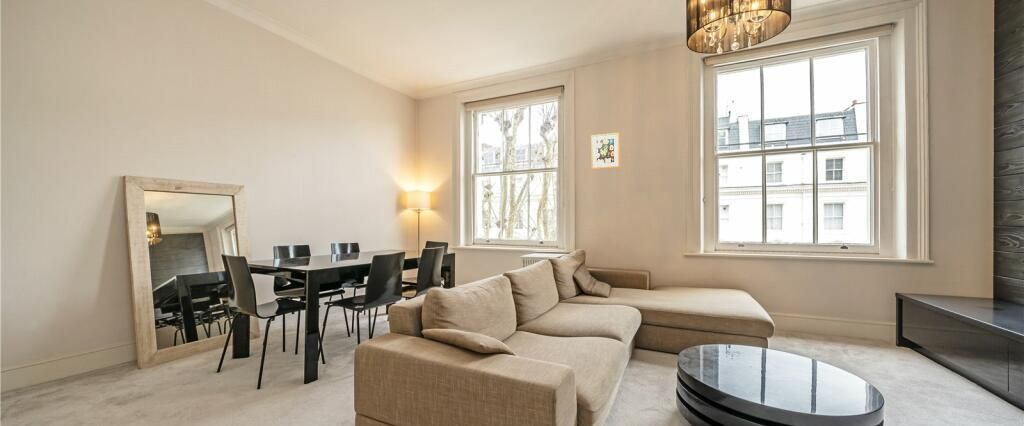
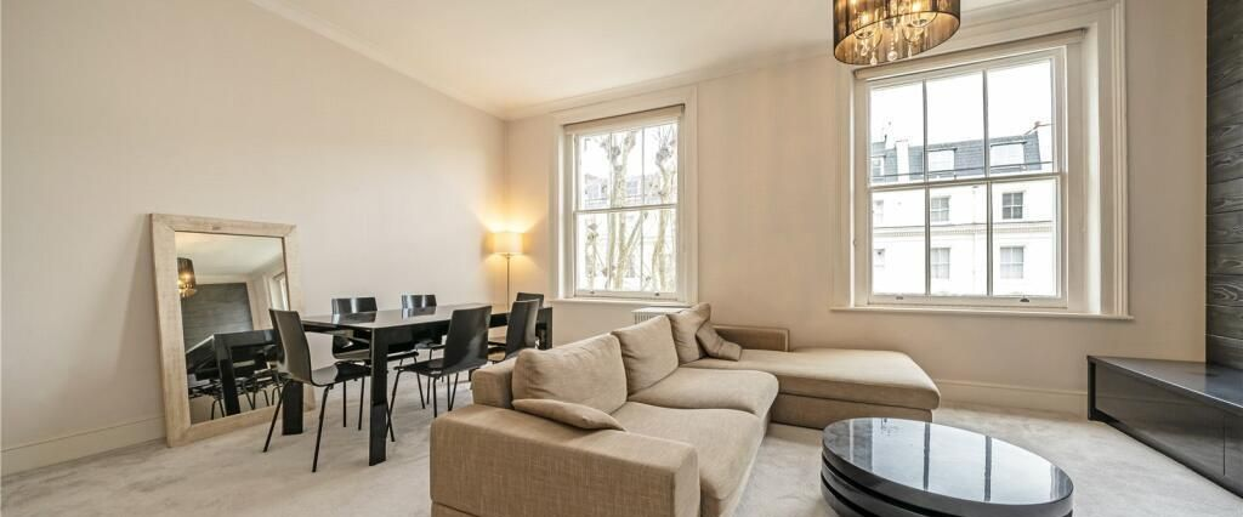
- wall art (605, 151)
